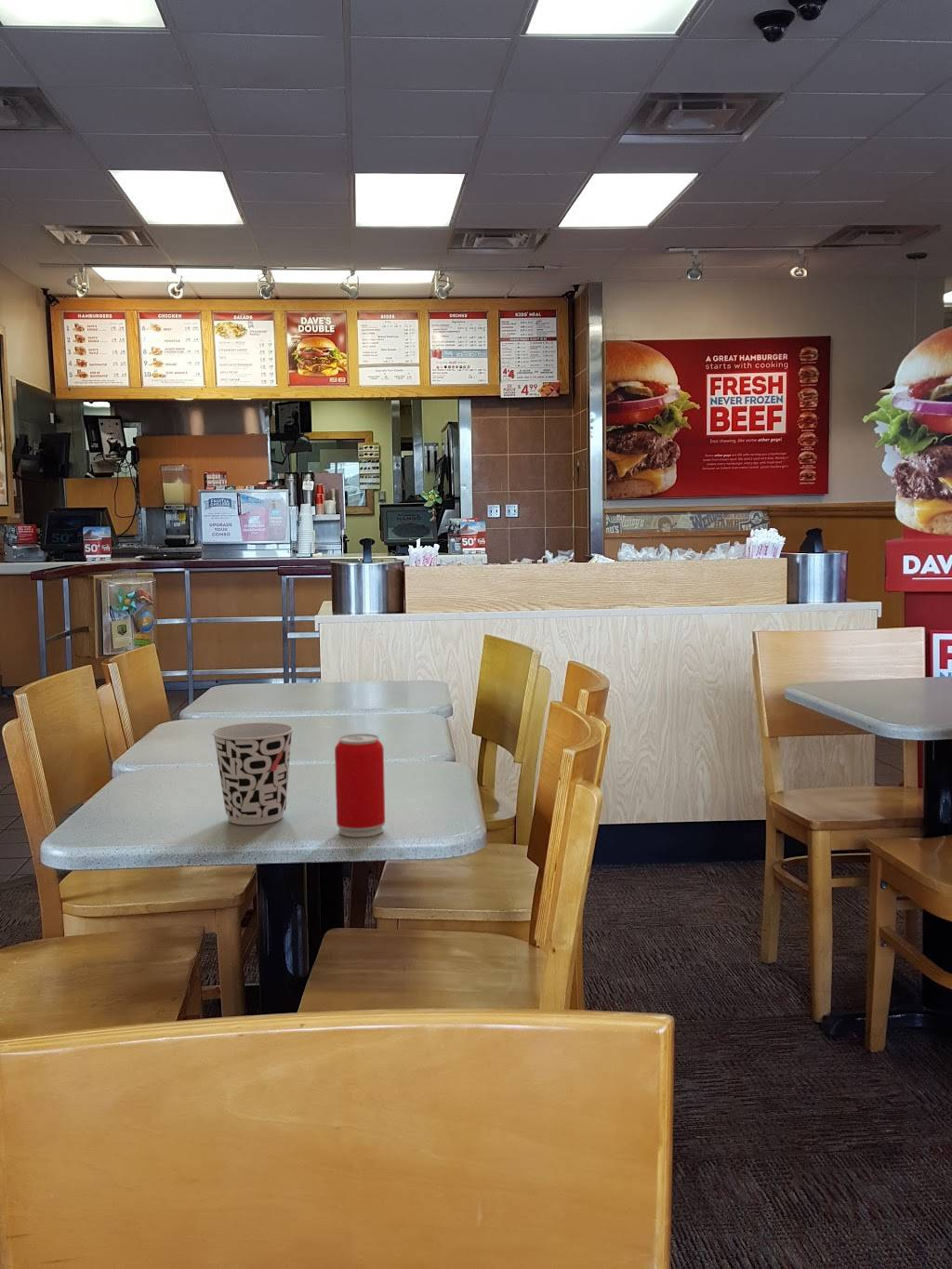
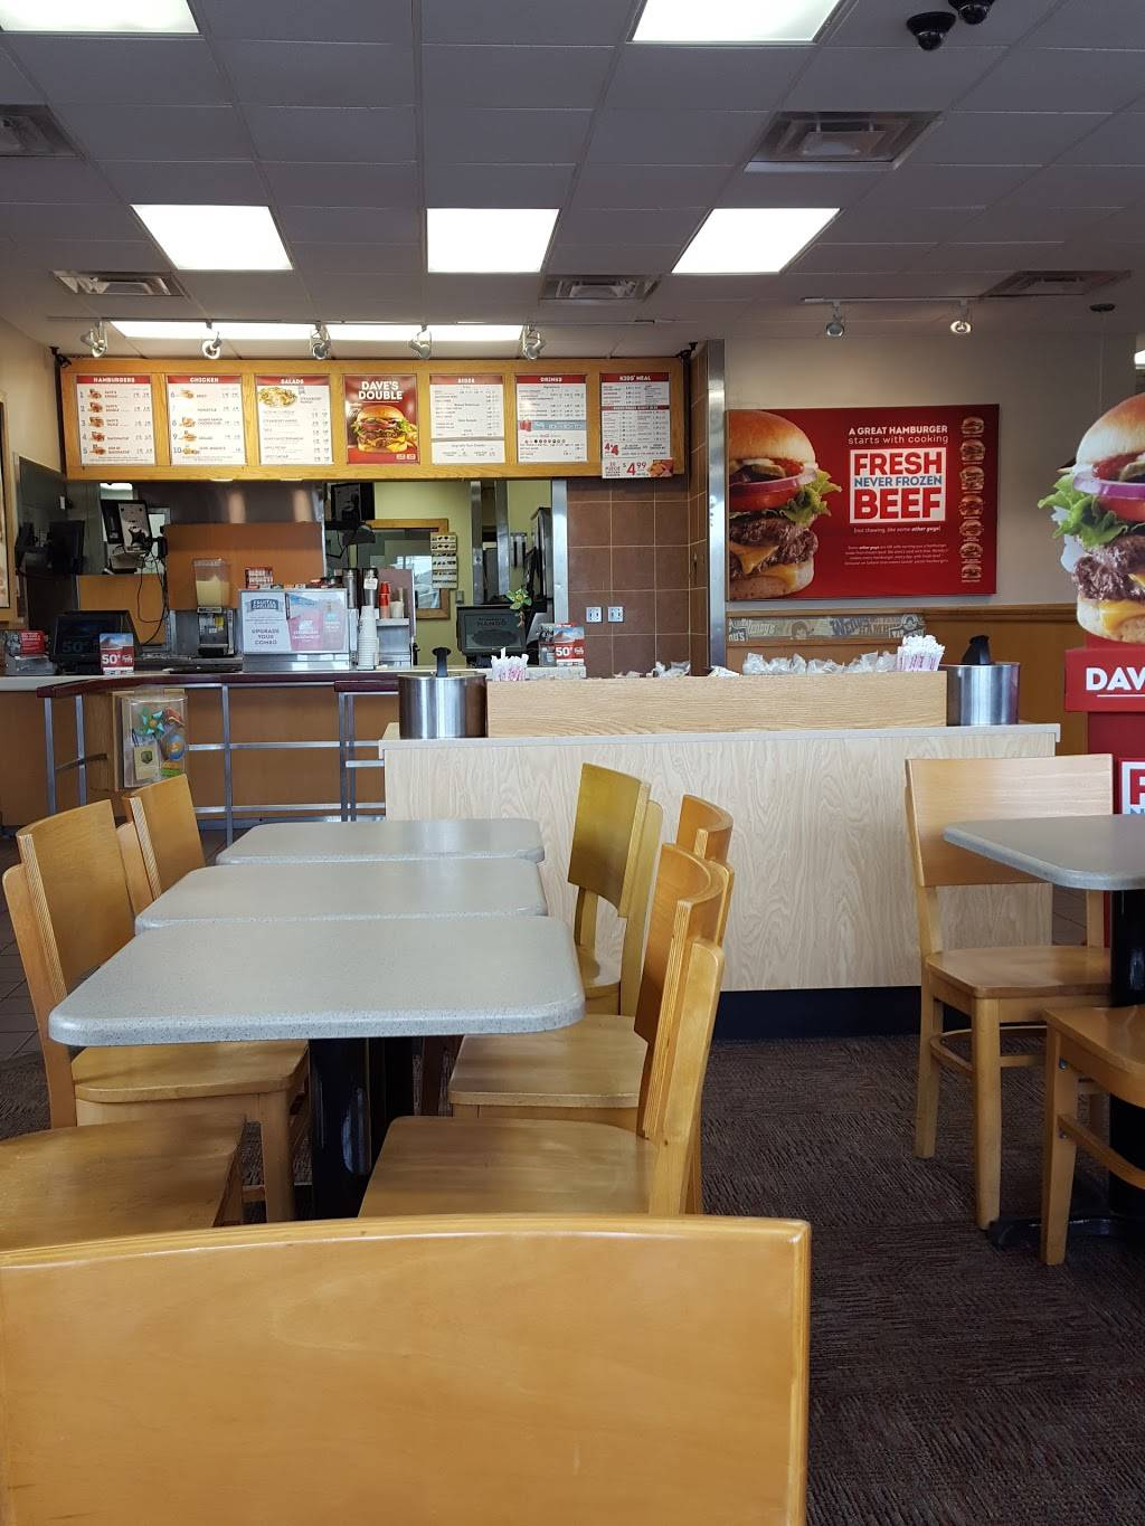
- beverage can (360, 784)
- cup (254, 773)
